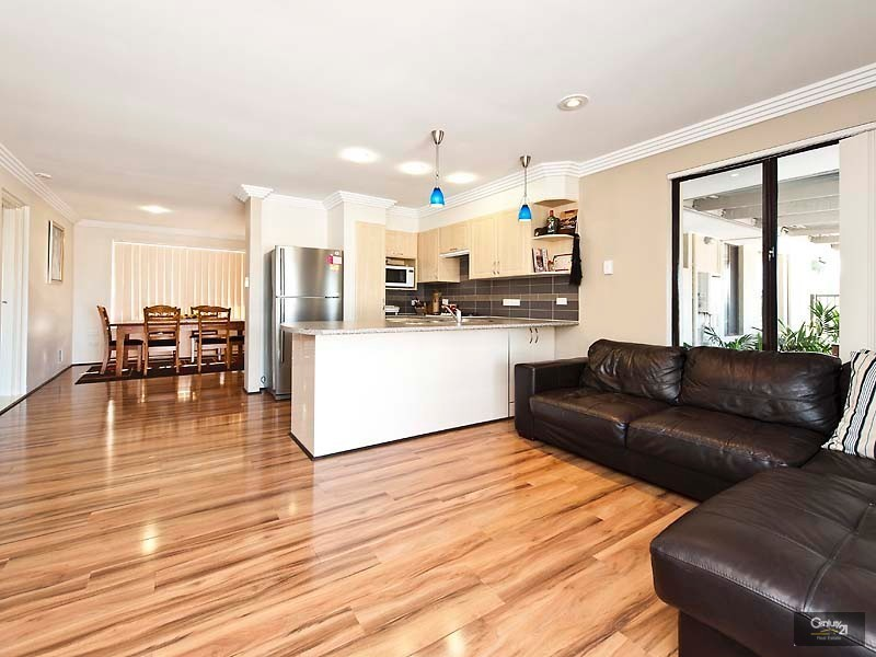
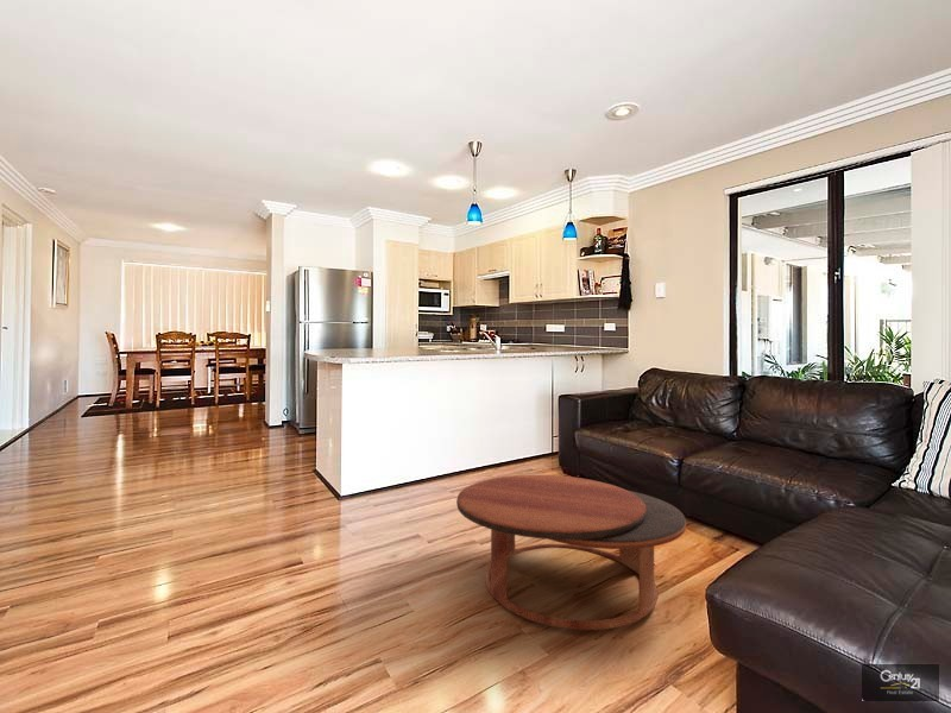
+ coffee table (566, 540)
